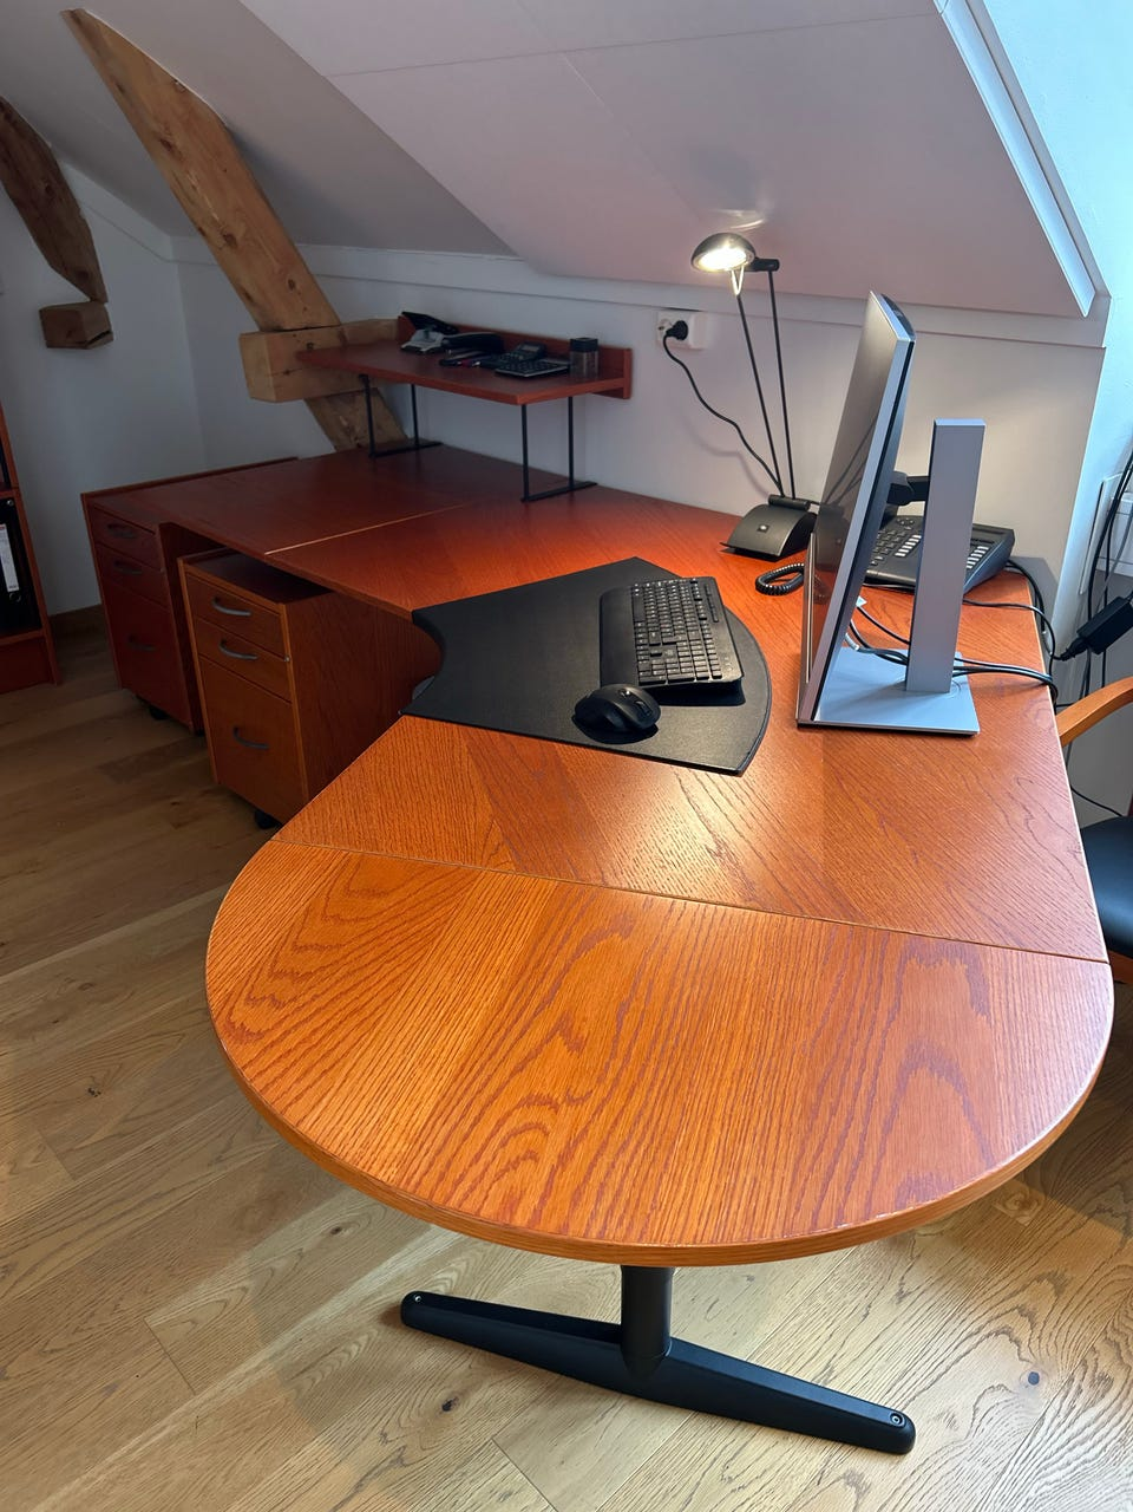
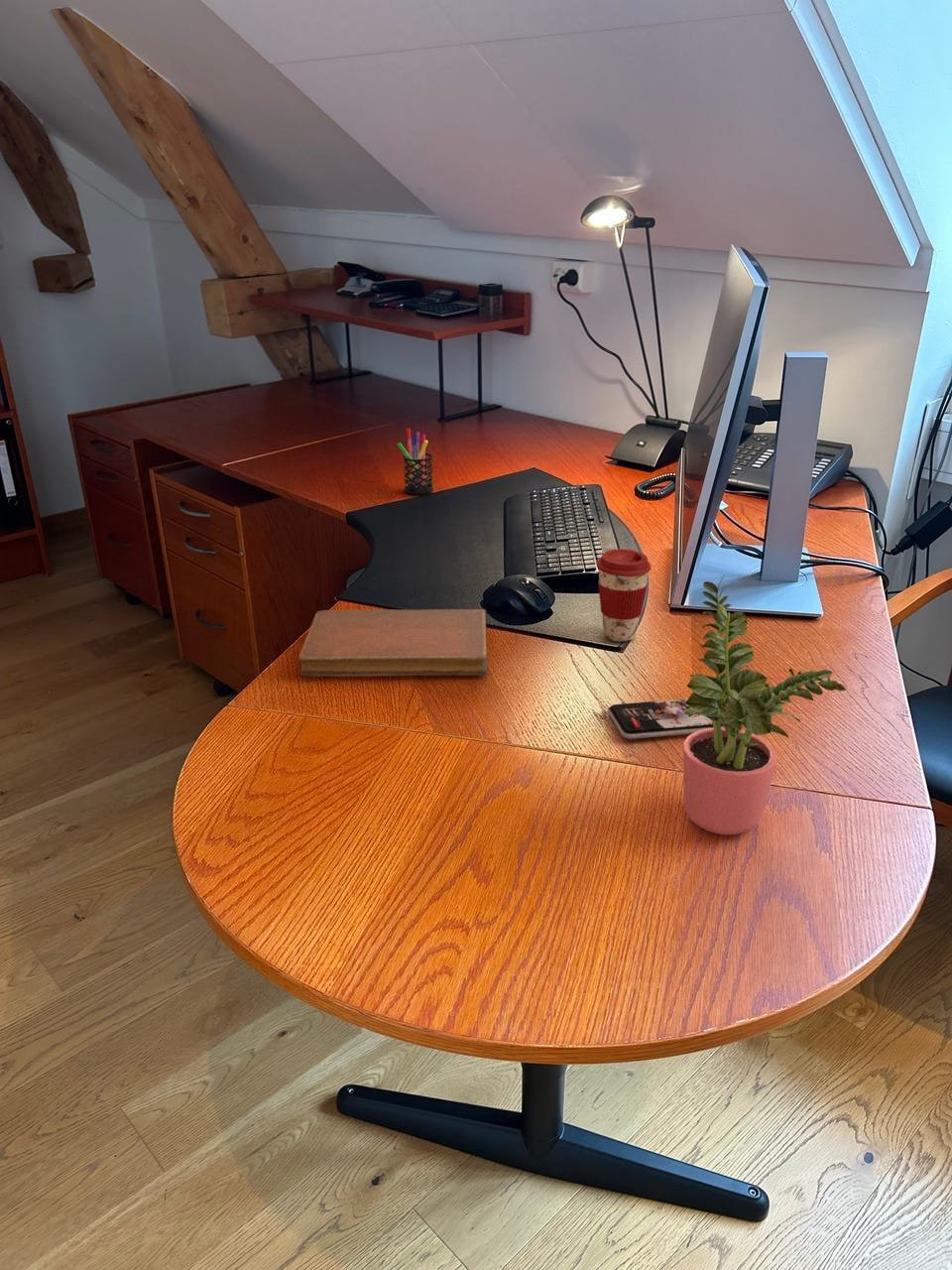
+ potted plant (776, 713)
+ smartphone (674, 710)
+ pen holder (414, 460)
+ notebook (398, 639)
+ coffee cup (622, 595)
